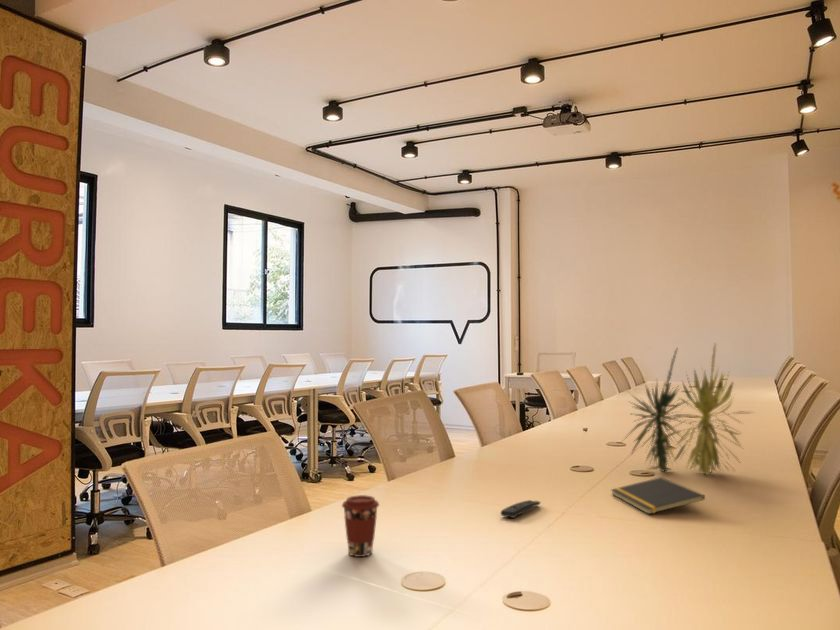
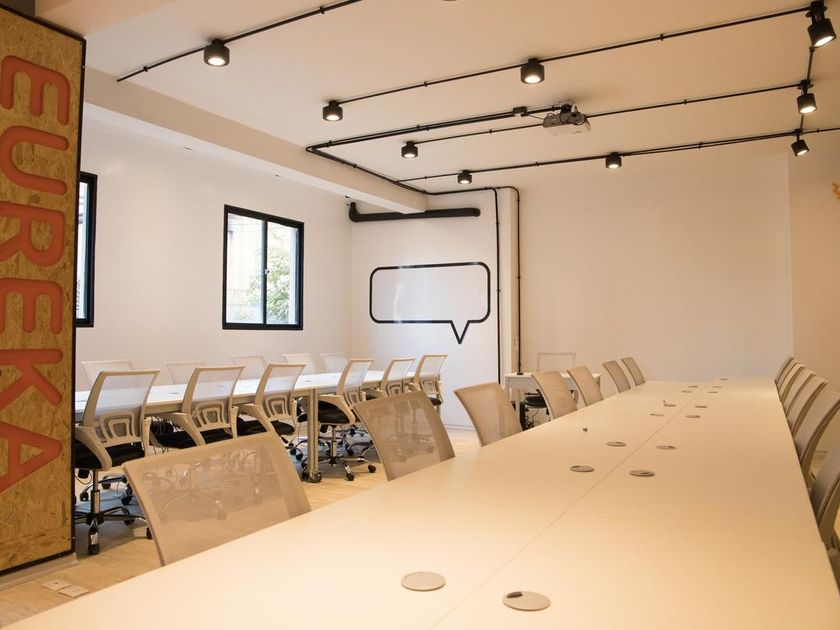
- plant (686, 403)
- remote control (522, 507)
- notepad (655, 494)
- coffee cup (360, 525)
